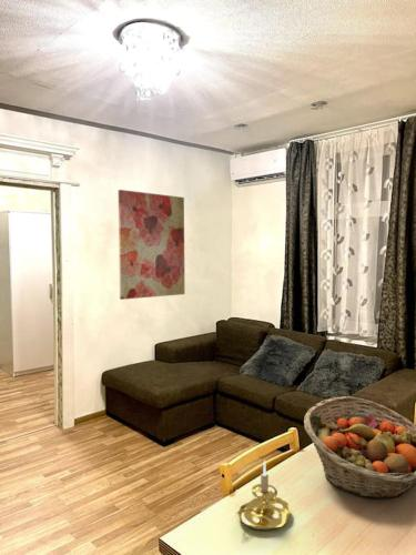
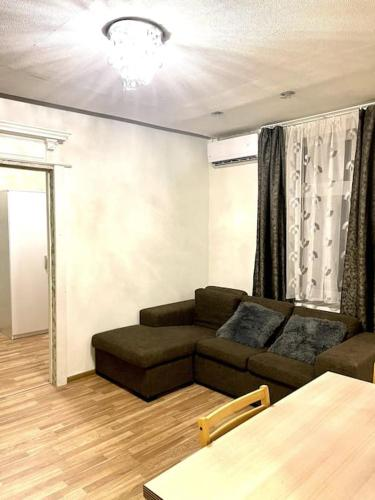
- fruit basket (366, 443)
- candle holder (261, 490)
- wall art (153, 245)
